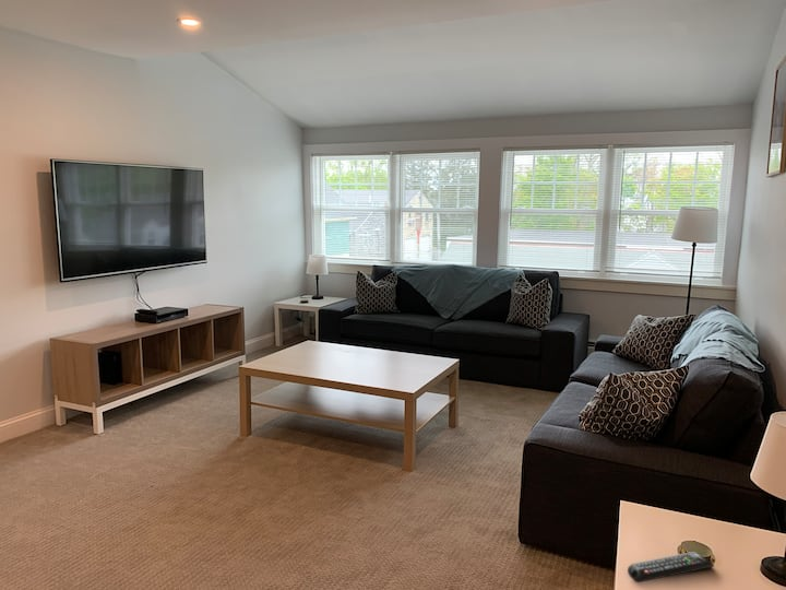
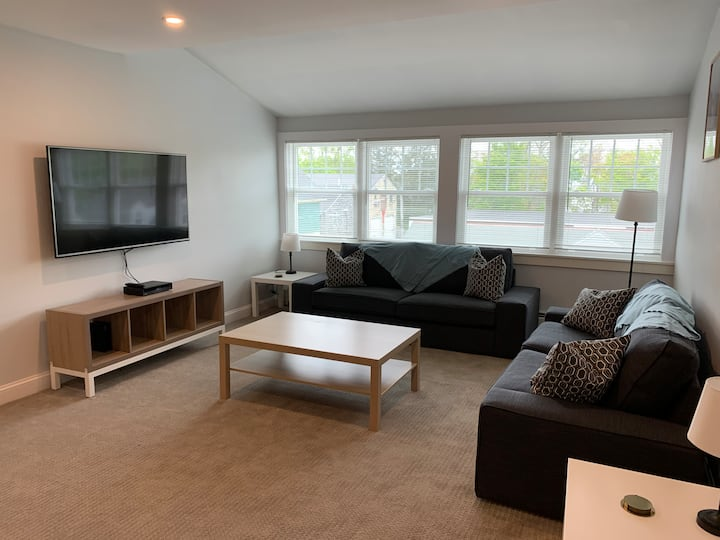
- remote control (670, 566)
